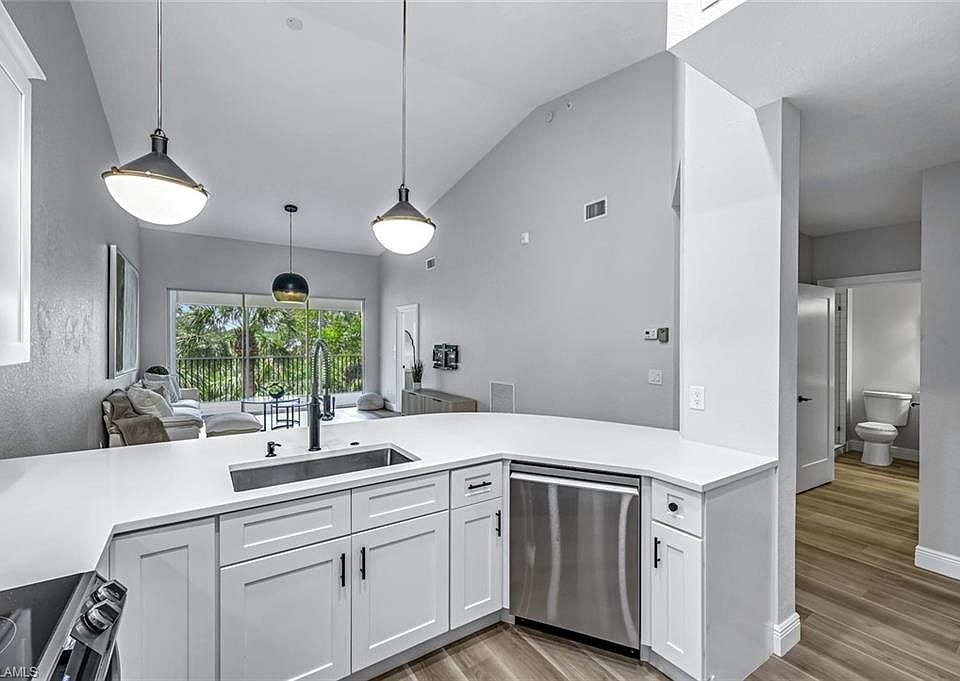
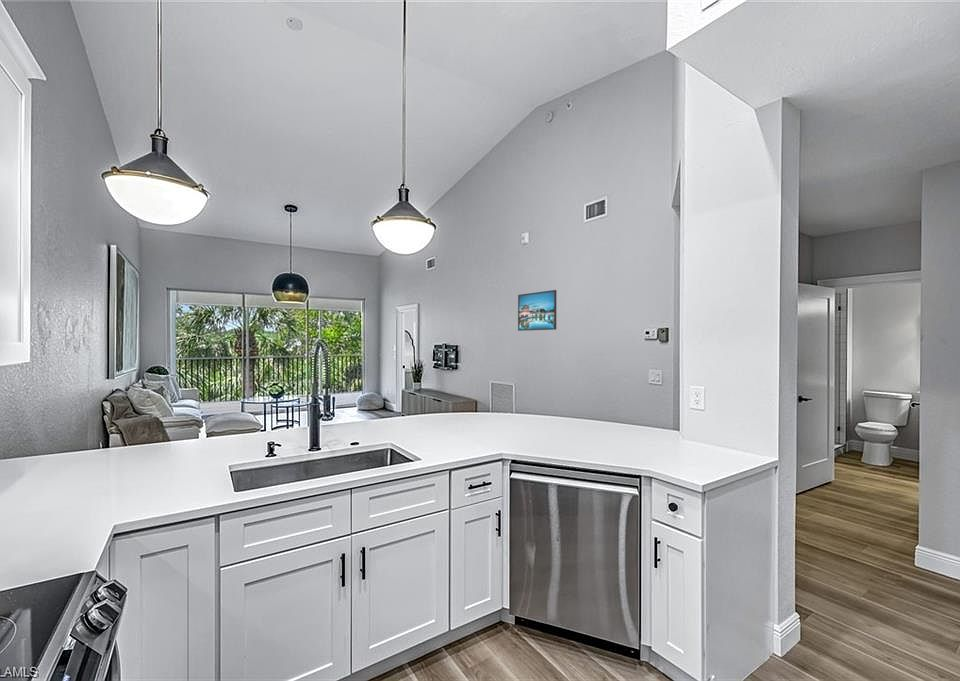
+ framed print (536, 311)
